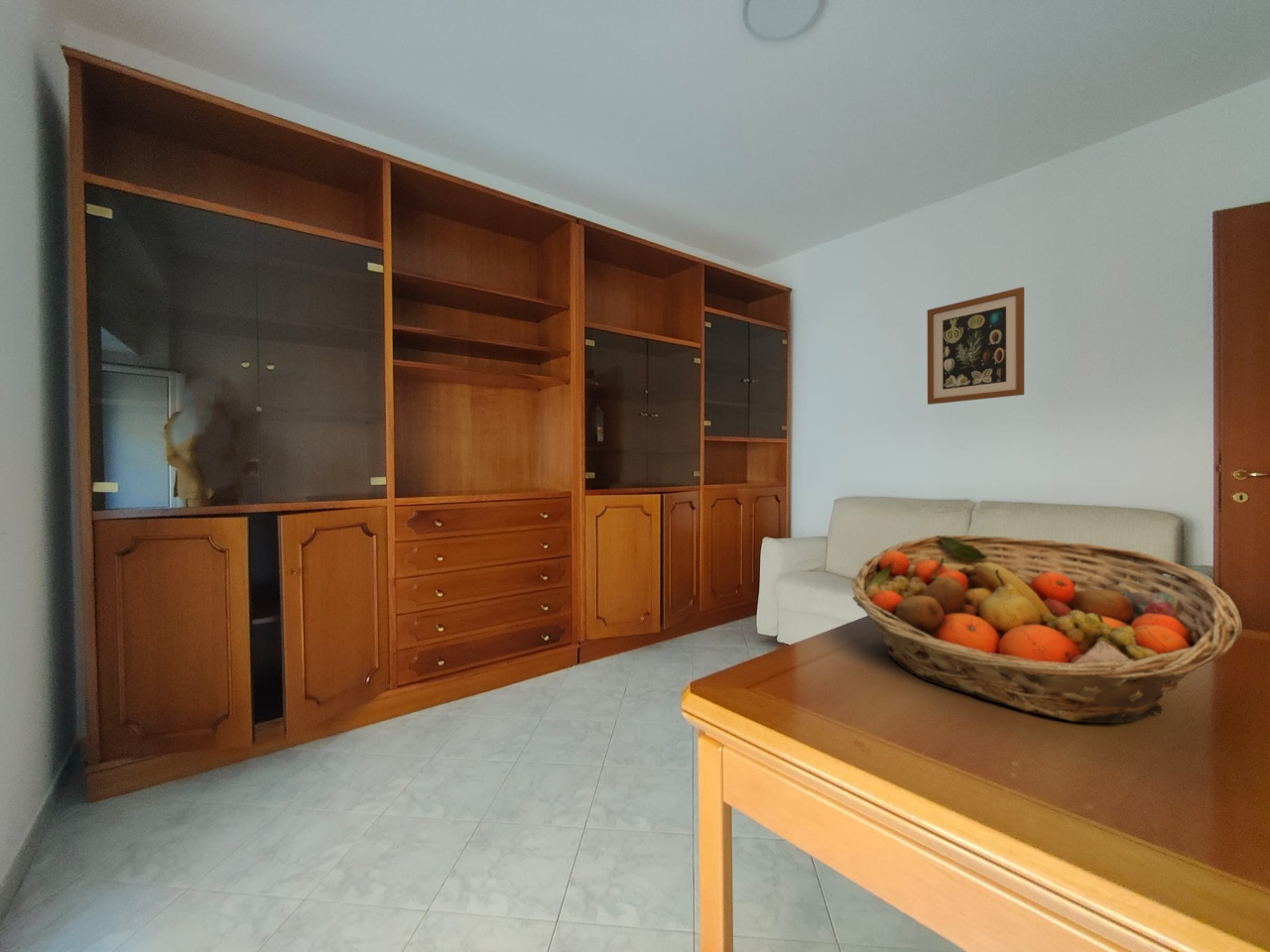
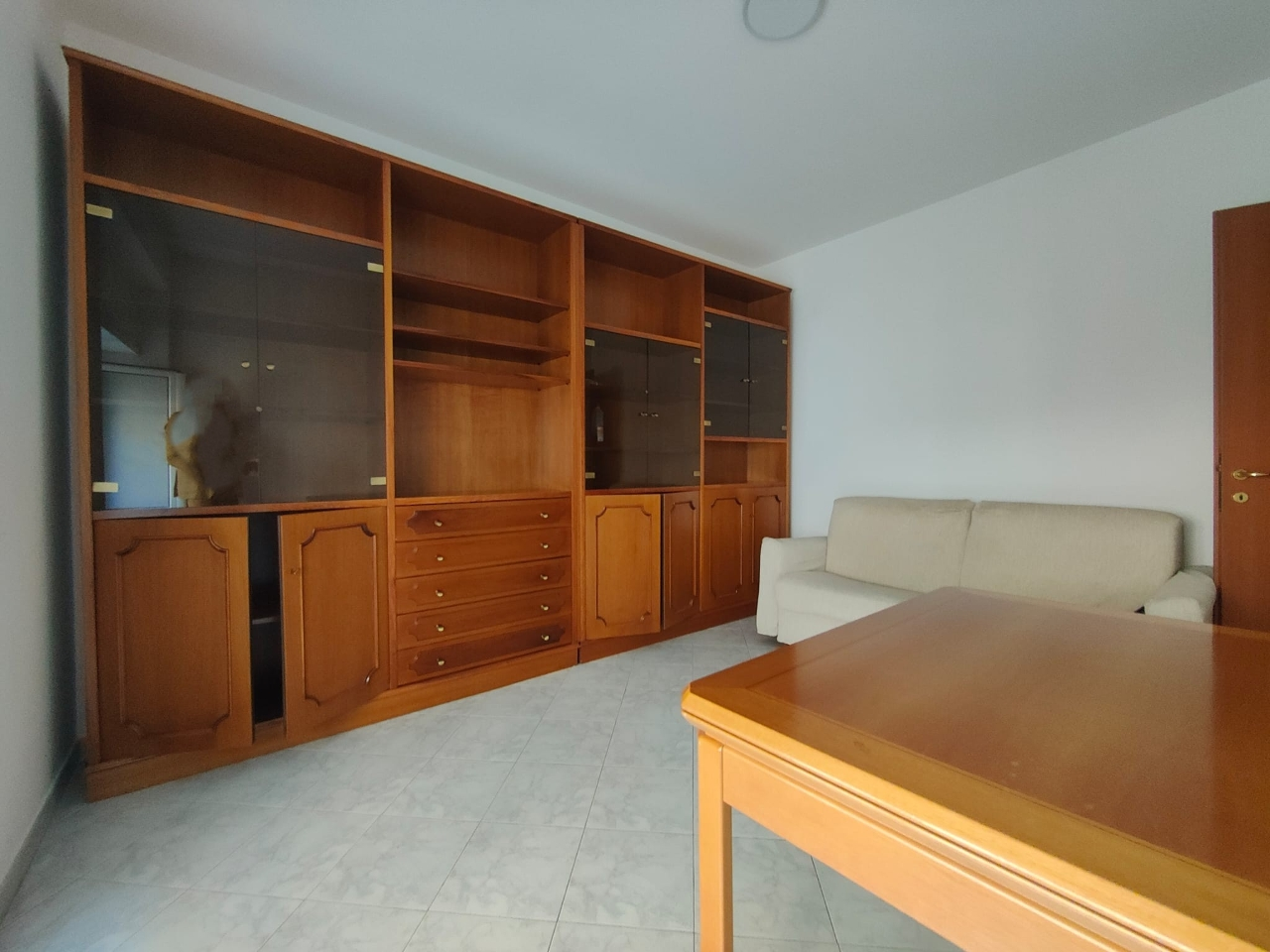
- fruit basket (1006, 610)
- wall art (972, 349)
